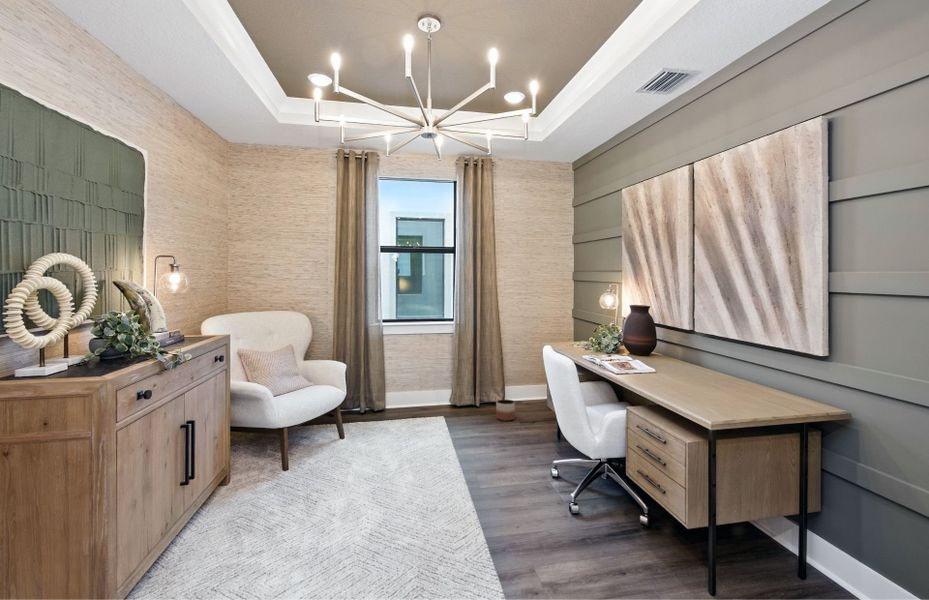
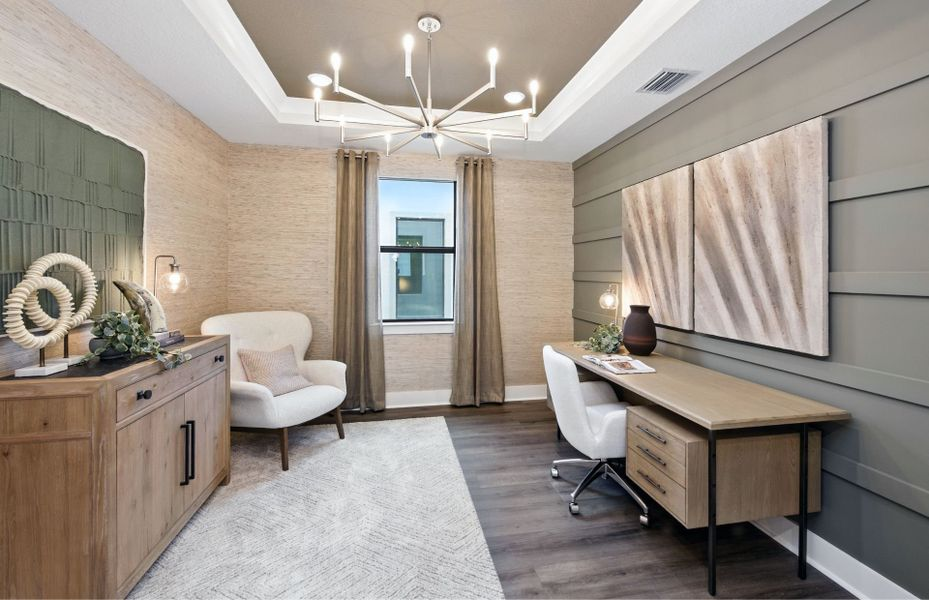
- planter (505, 409)
